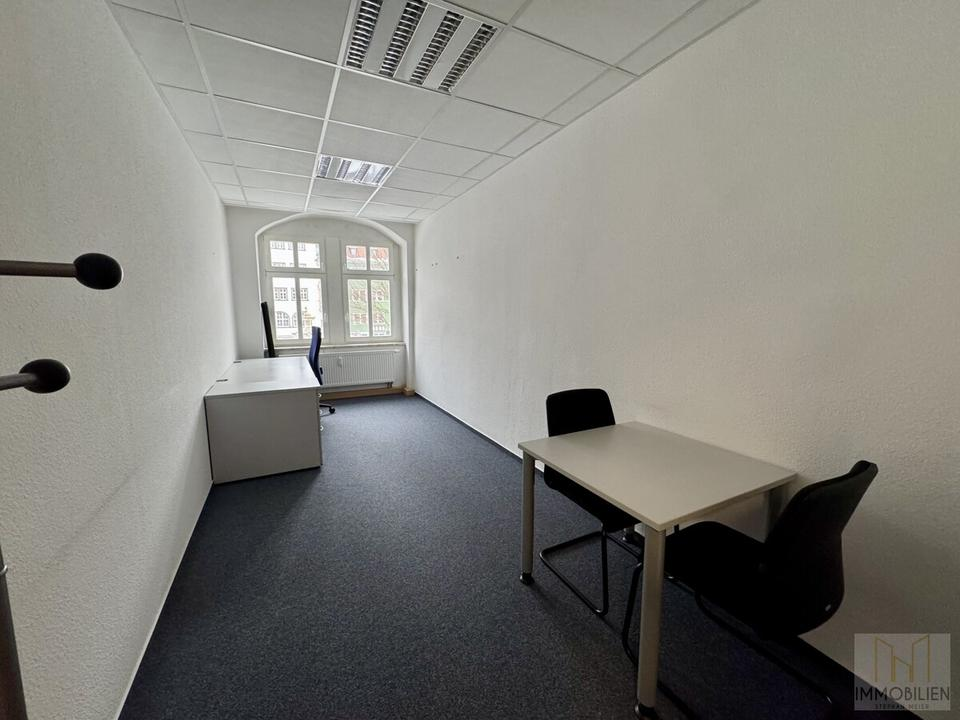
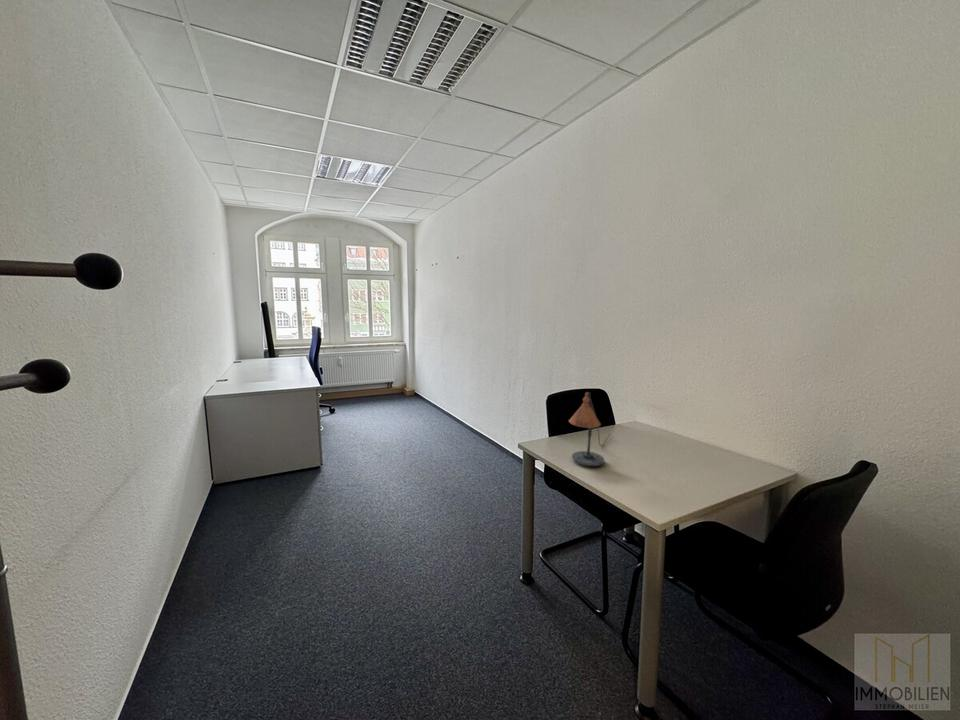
+ desk lamp (597, 419)
